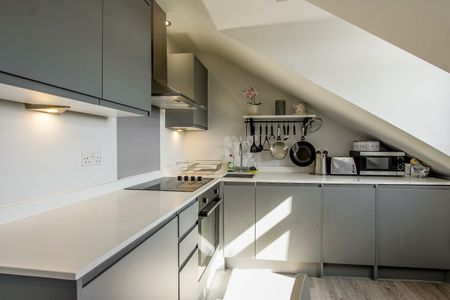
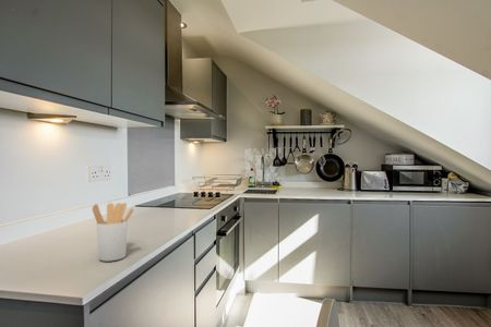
+ utensil holder (113, 229)
